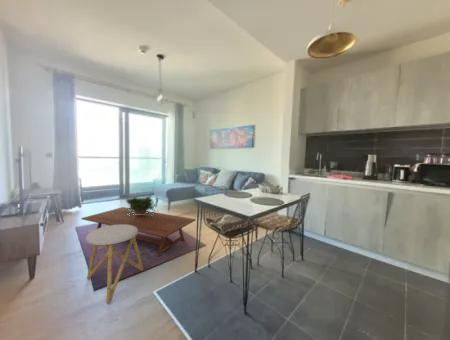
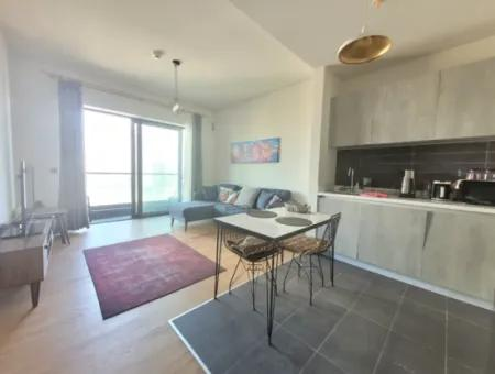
- potted plant (141, 204)
- coffee table (139, 229)
- stool (118, 255)
